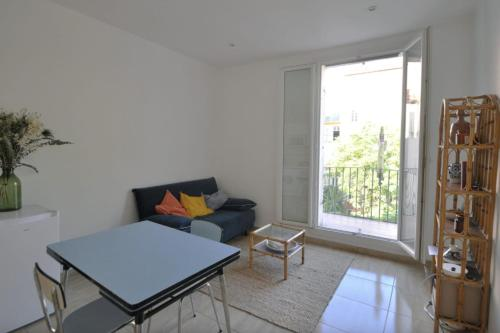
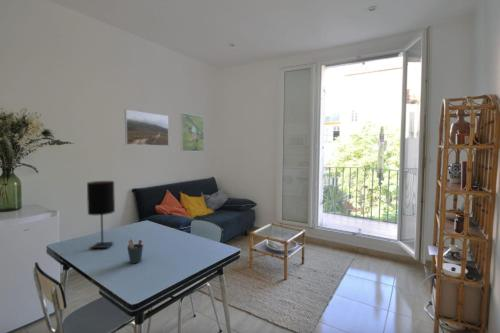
+ pen holder (135, 249)
+ table lamp (101, 214)
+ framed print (192, 133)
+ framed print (148, 129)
